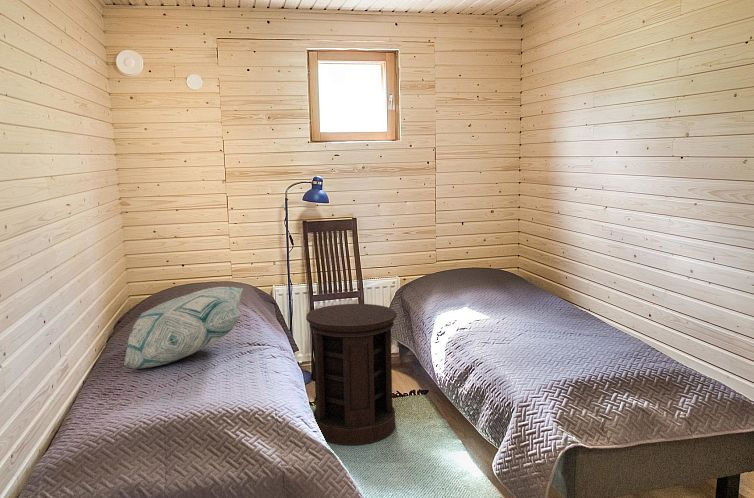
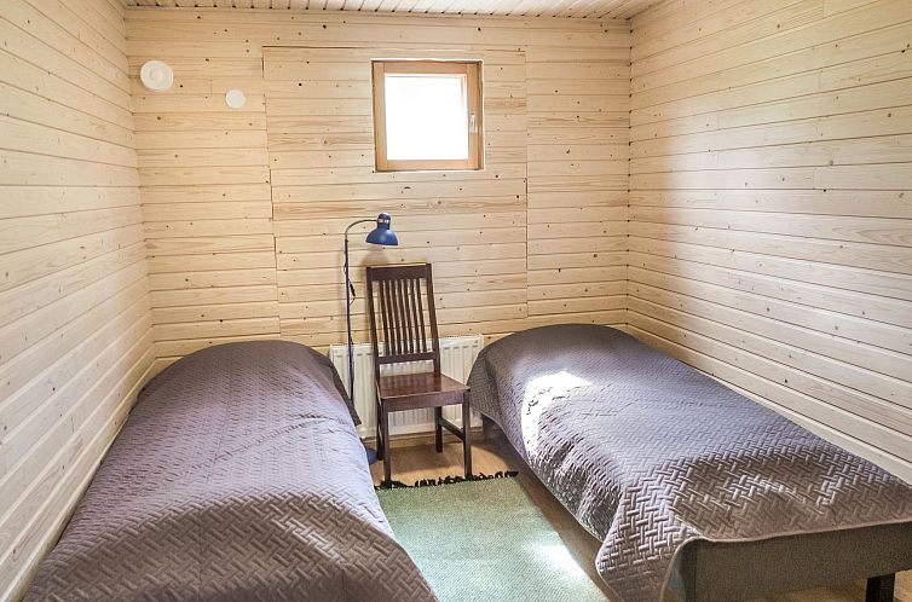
- side table (353, 370)
- decorative pillow (190, 324)
